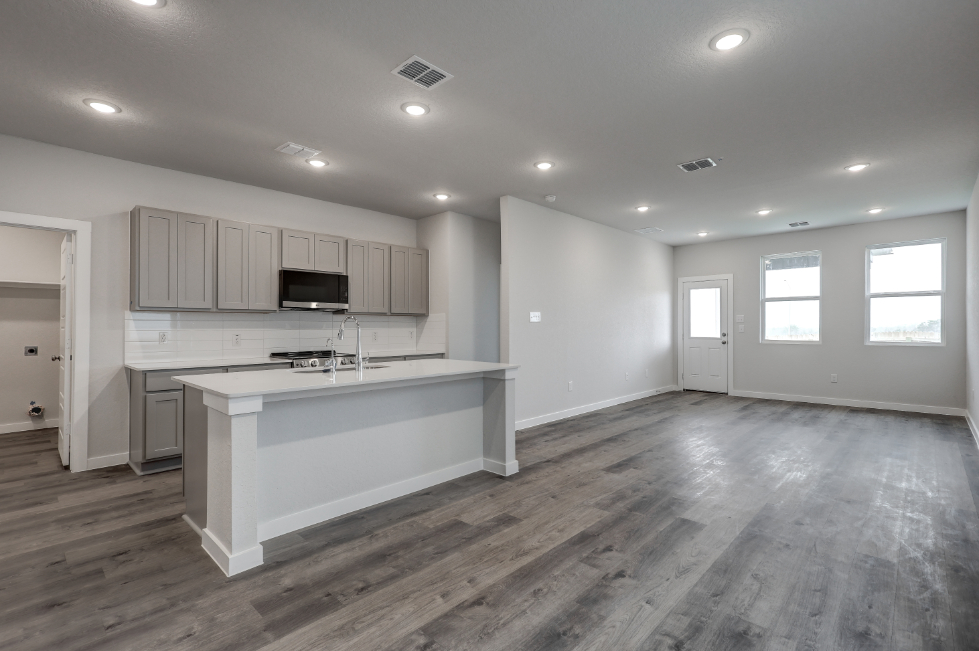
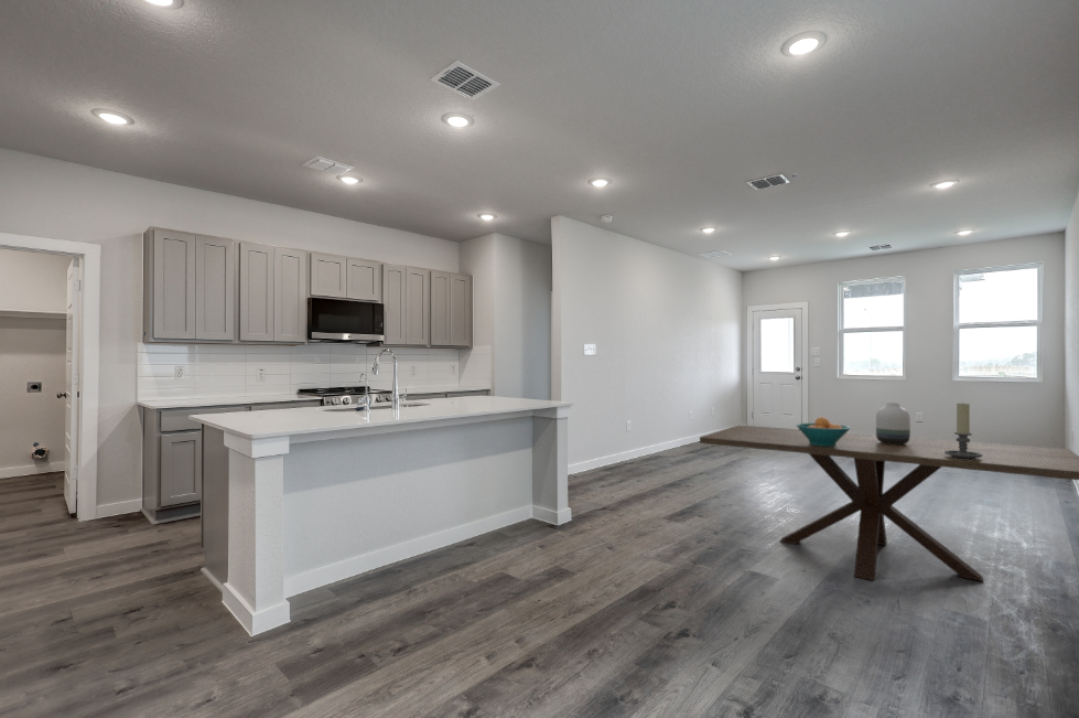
+ fruit bowl (822, 430)
+ candle holder (962, 429)
+ dining table (871, 500)
+ vase (893, 422)
